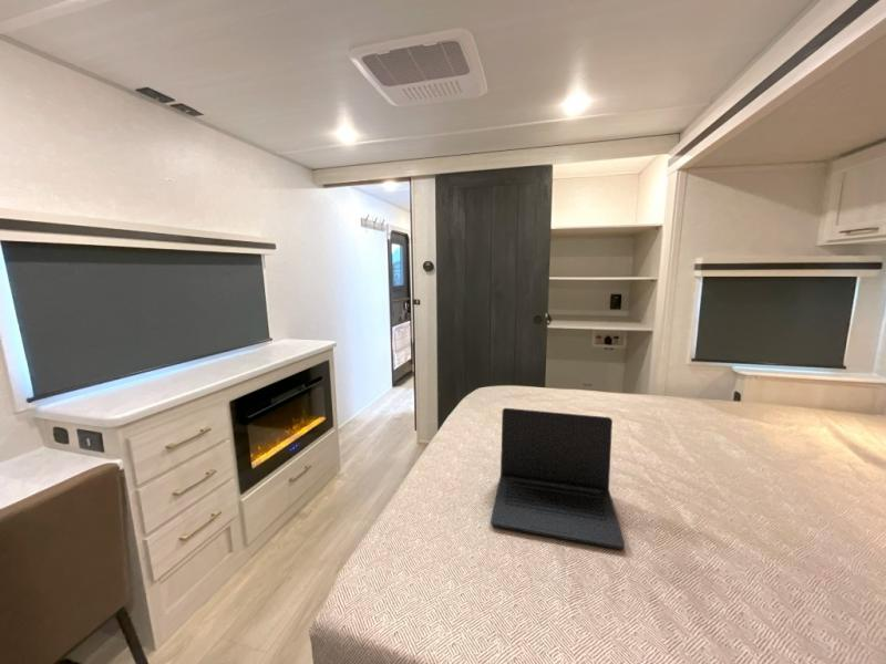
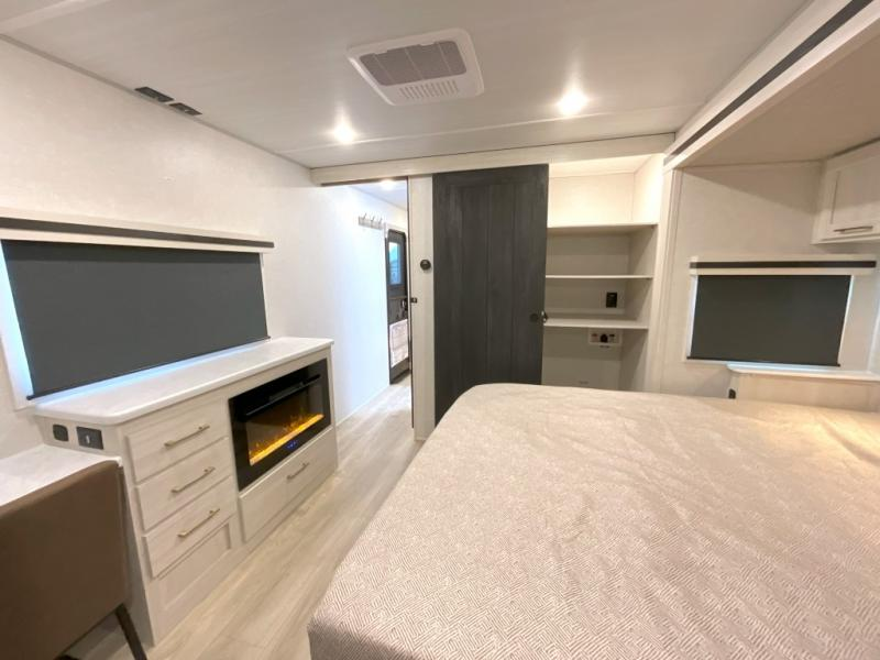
- laptop (554, 468)
